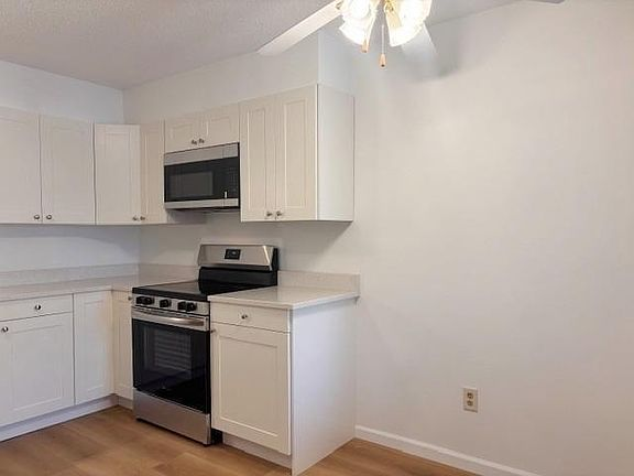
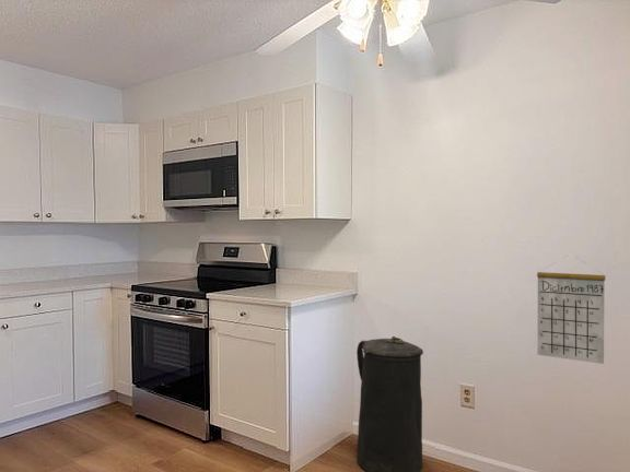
+ trash can (384, 397)
+ calendar (570, 306)
